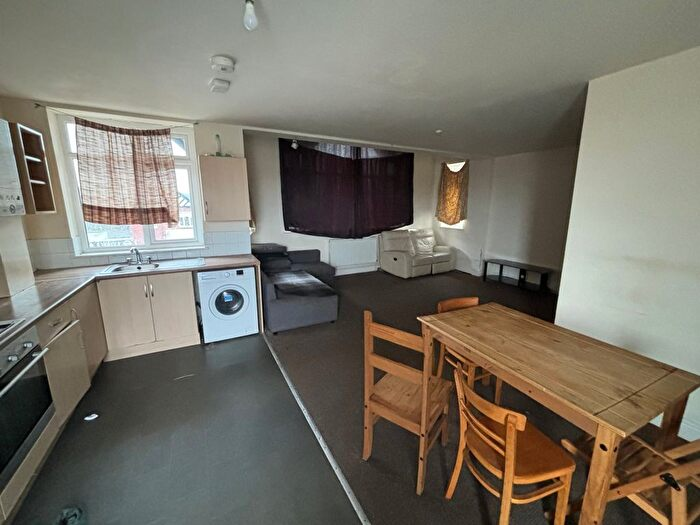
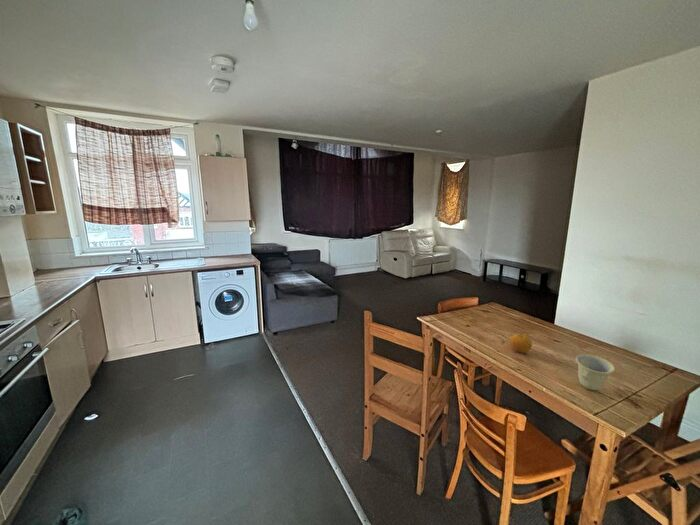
+ fruit (520, 341)
+ cup (592, 375)
